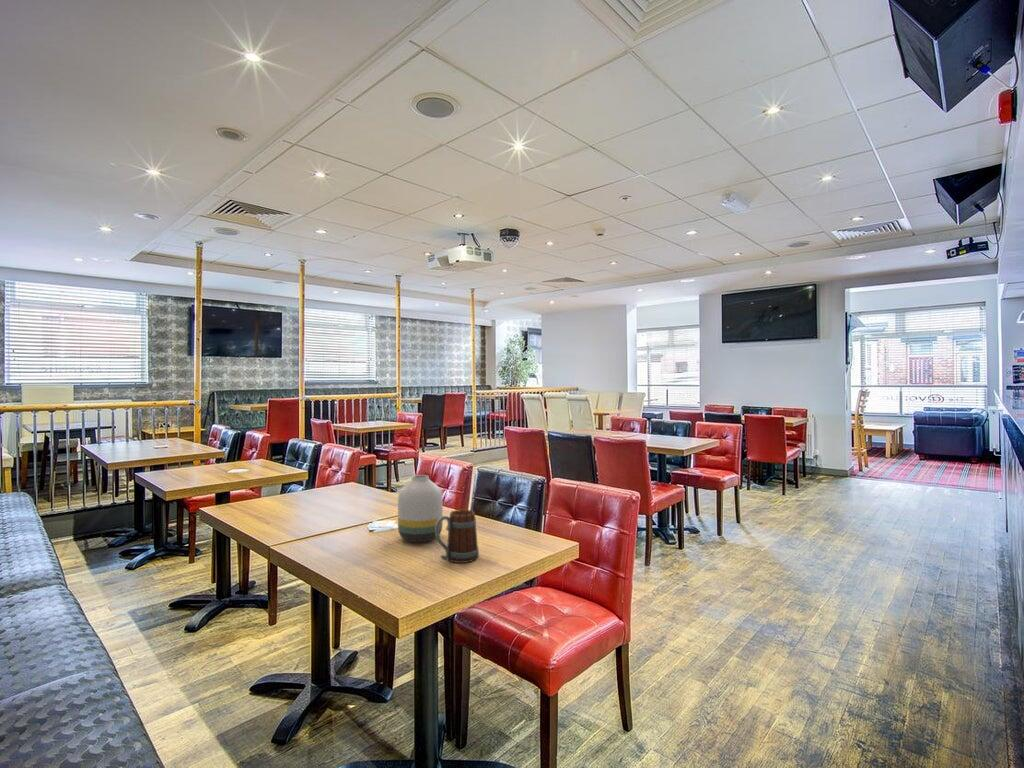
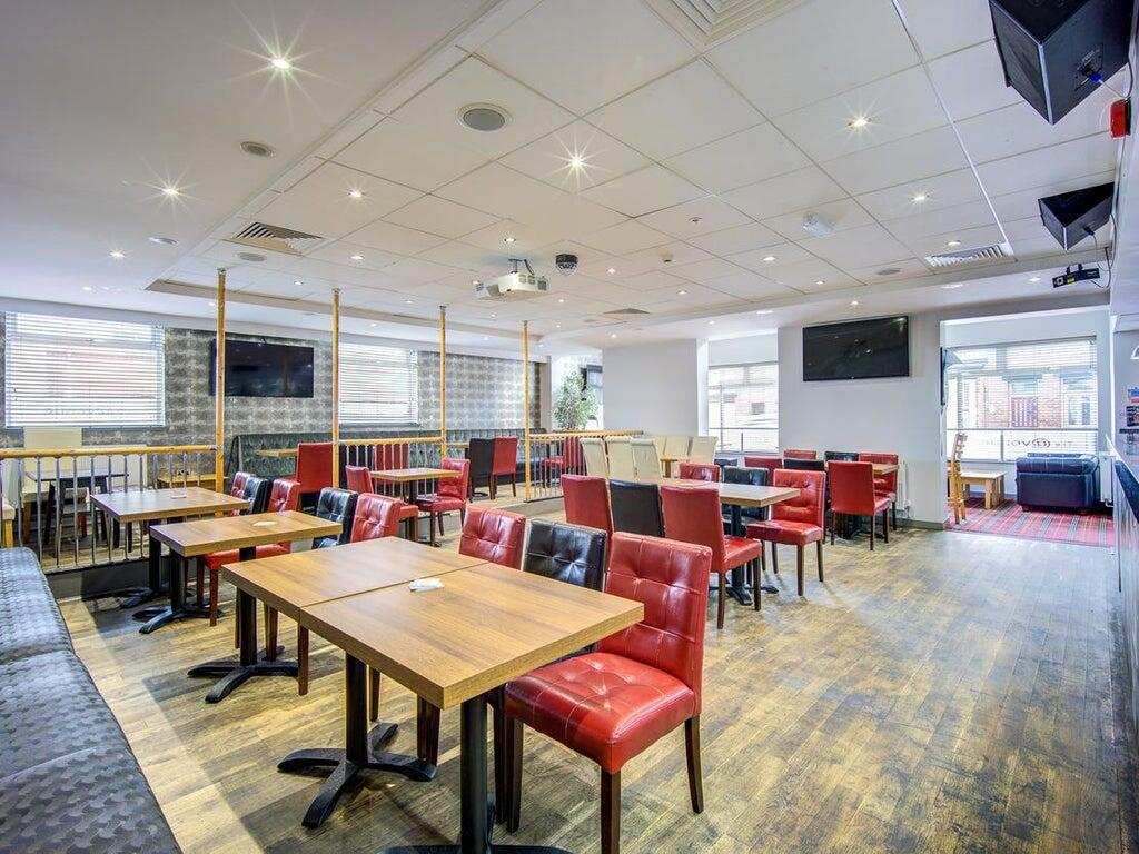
- beer mug (456, 536)
- vase (420, 507)
